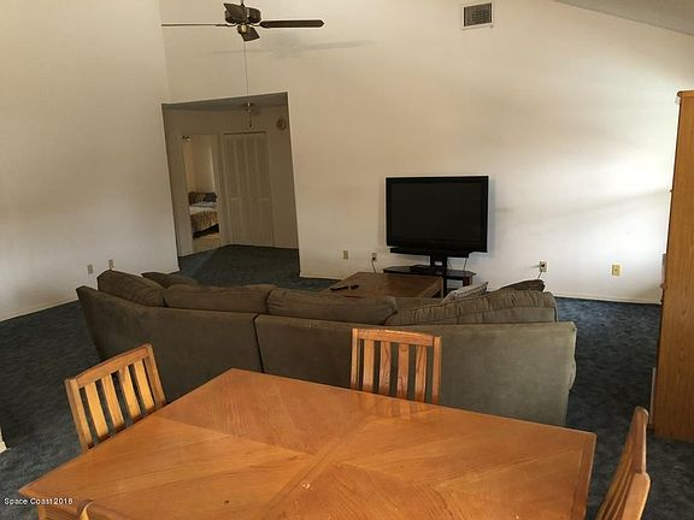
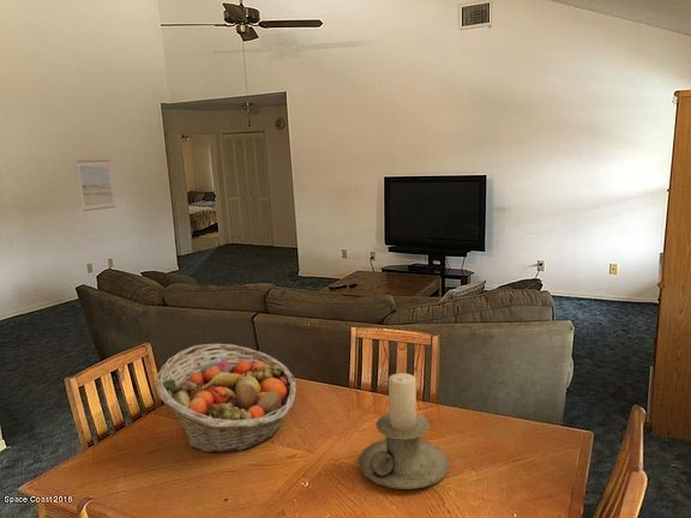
+ wall art (96, 185)
+ candle holder (402, 422)
+ fruit basket (230, 392)
